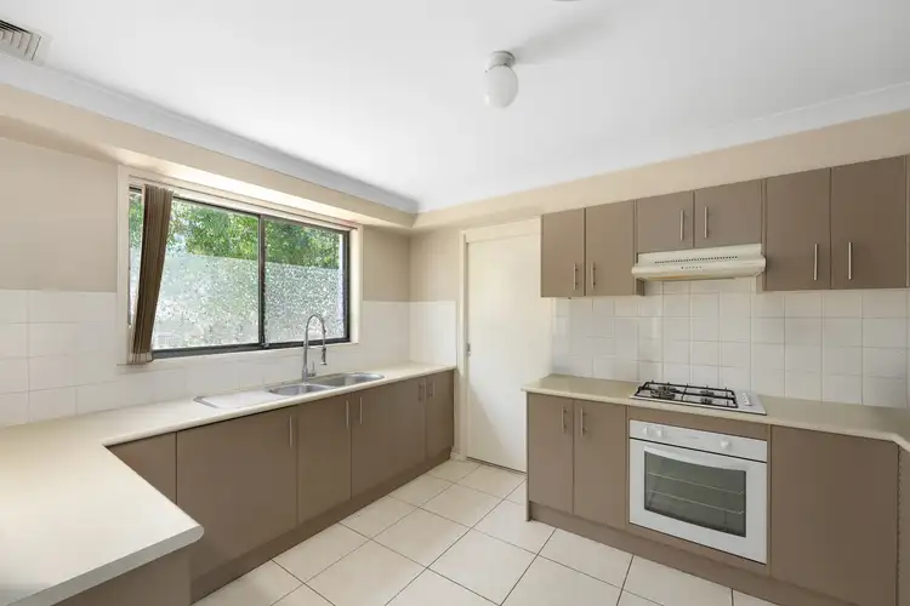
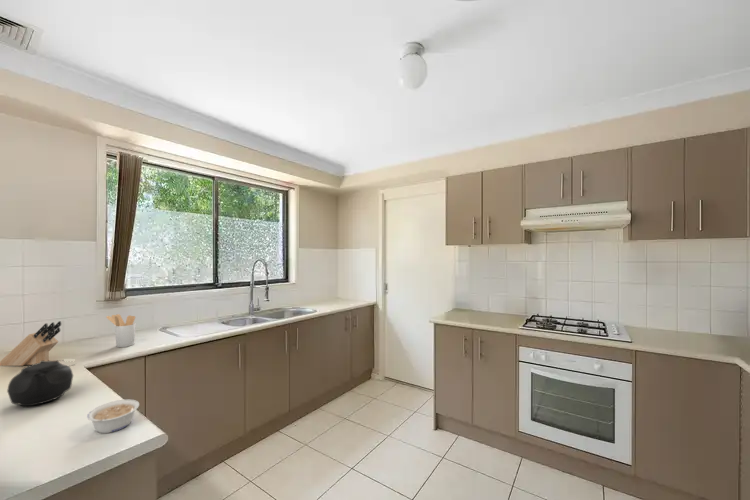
+ knife block (32, 342)
+ teapot (41, 383)
+ legume (114, 416)
+ utensil holder (121, 329)
